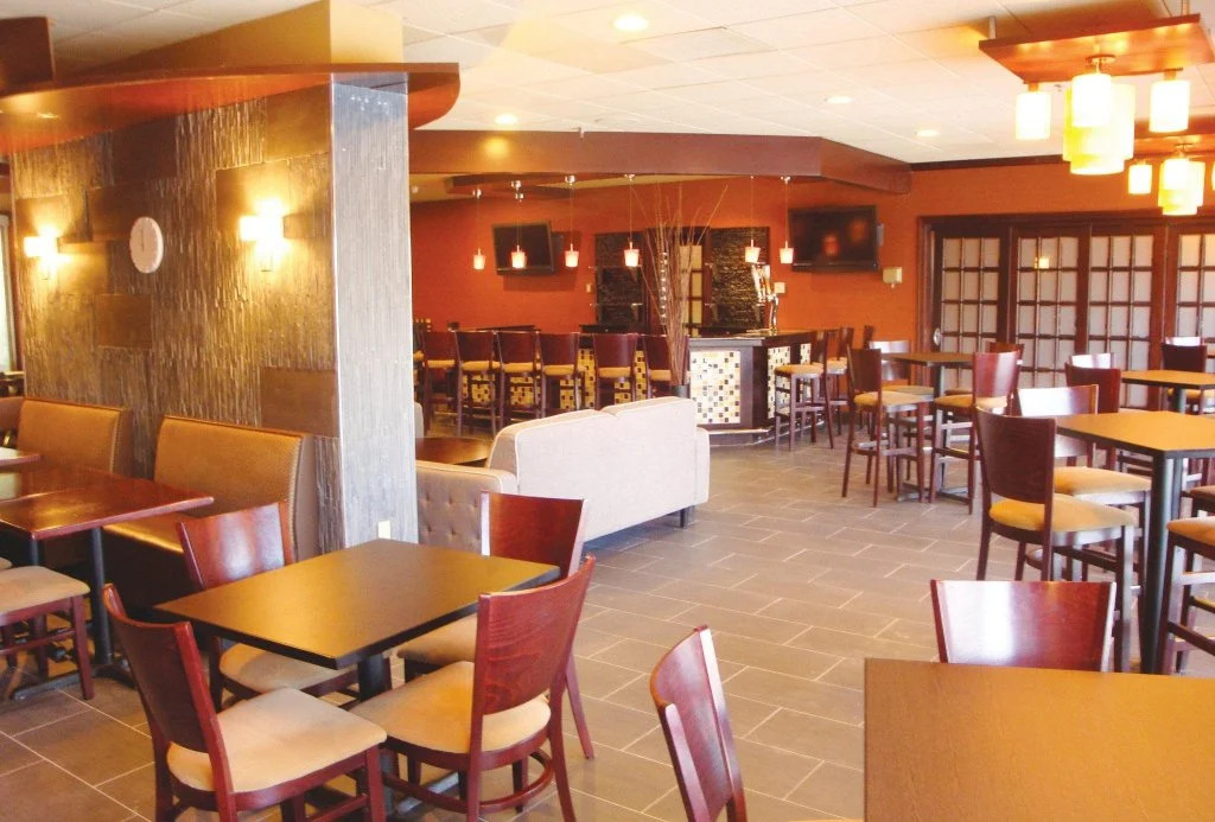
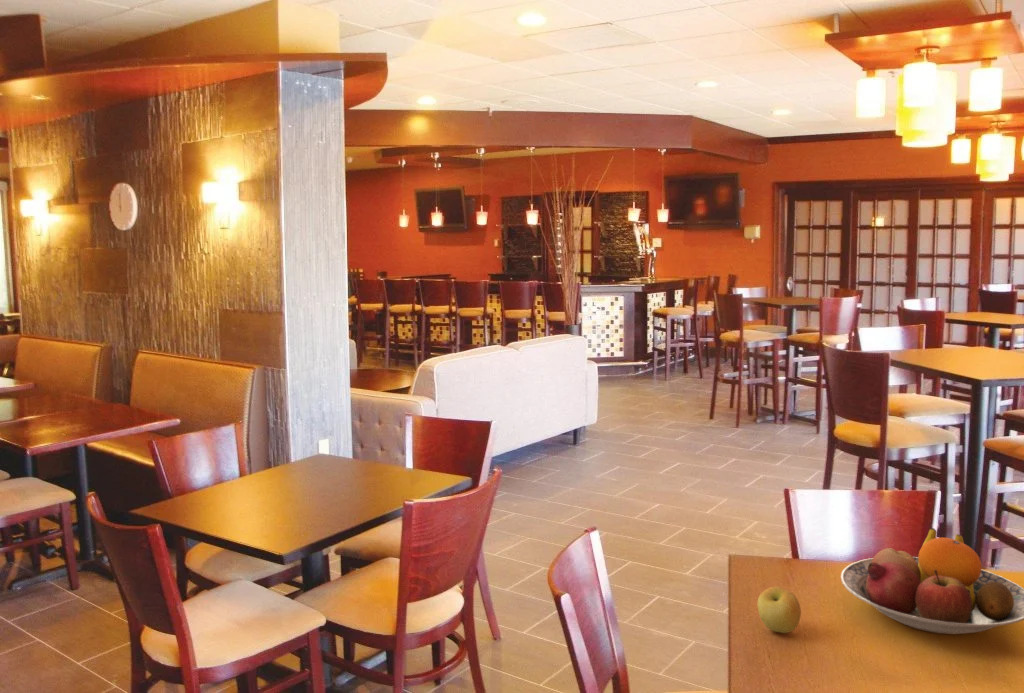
+ apple (779, 610)
+ fruit bowl (934, 580)
